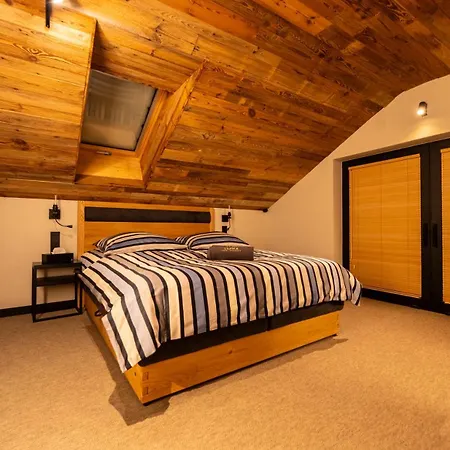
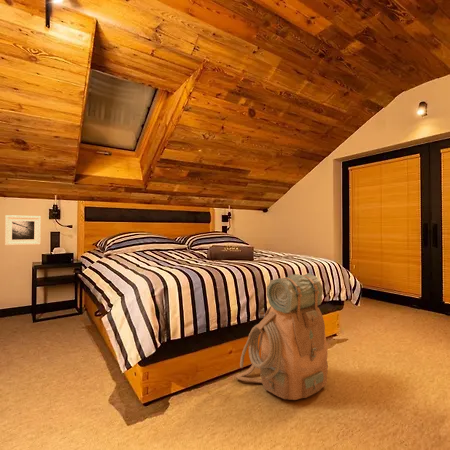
+ backpack (287, 327)
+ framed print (23, 230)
